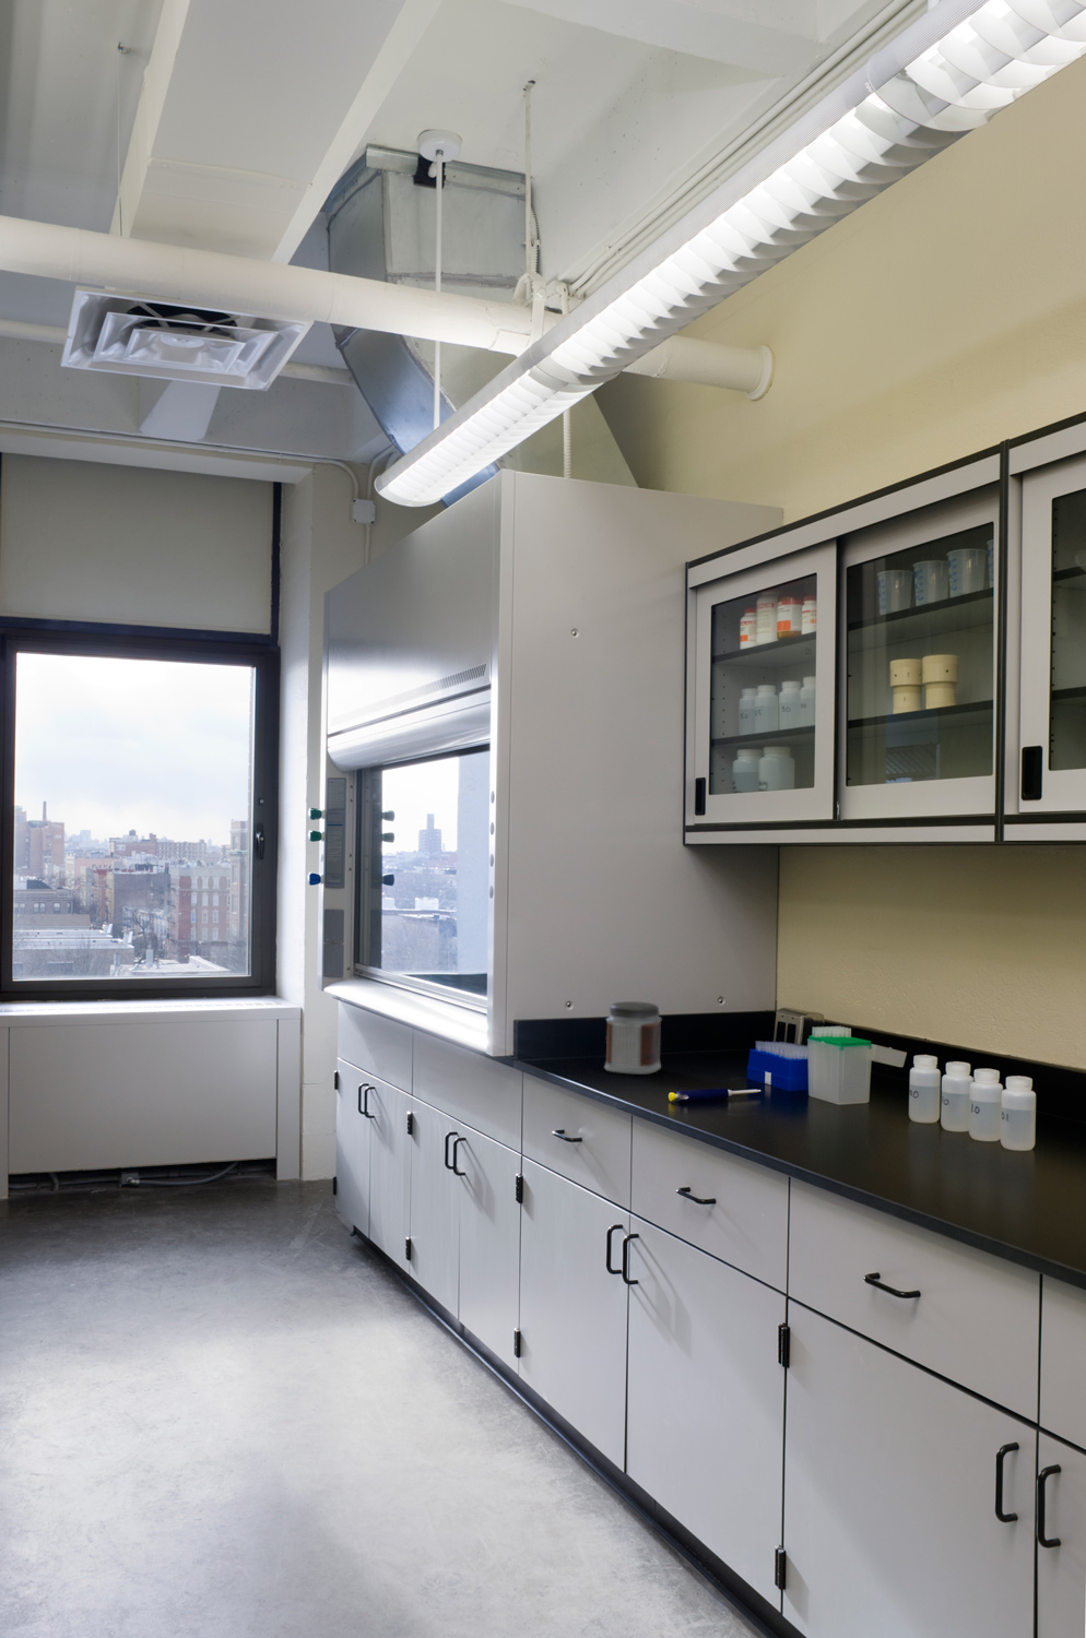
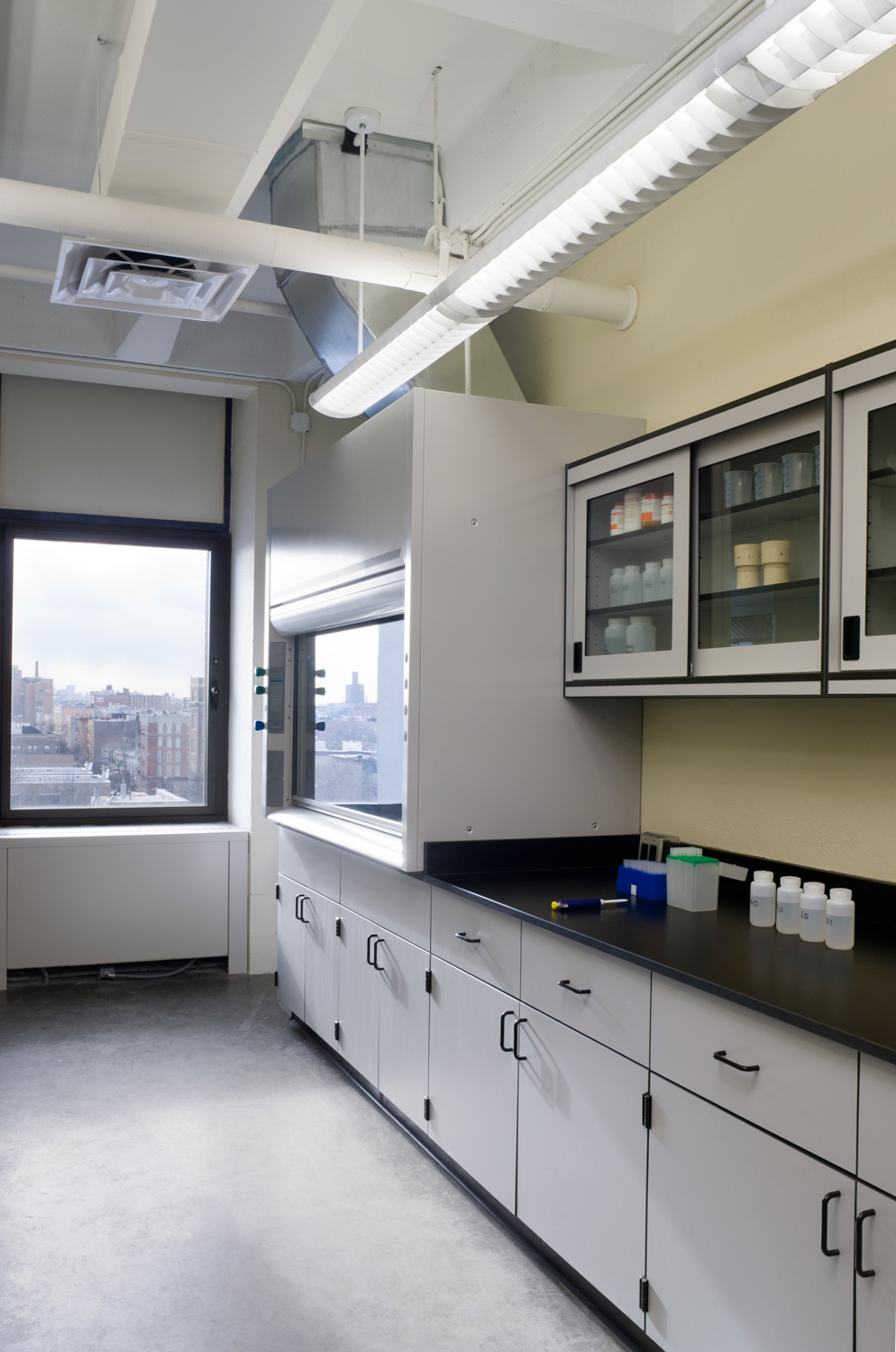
- jar (633, 1036)
